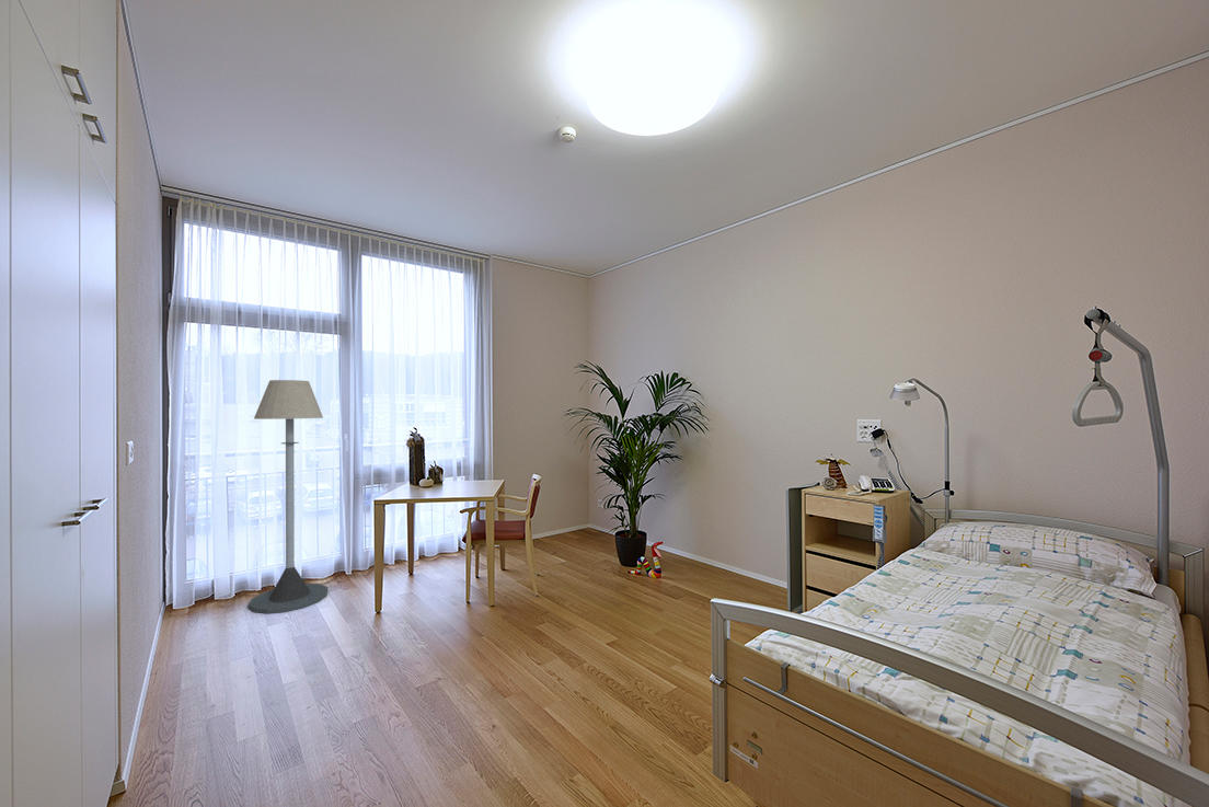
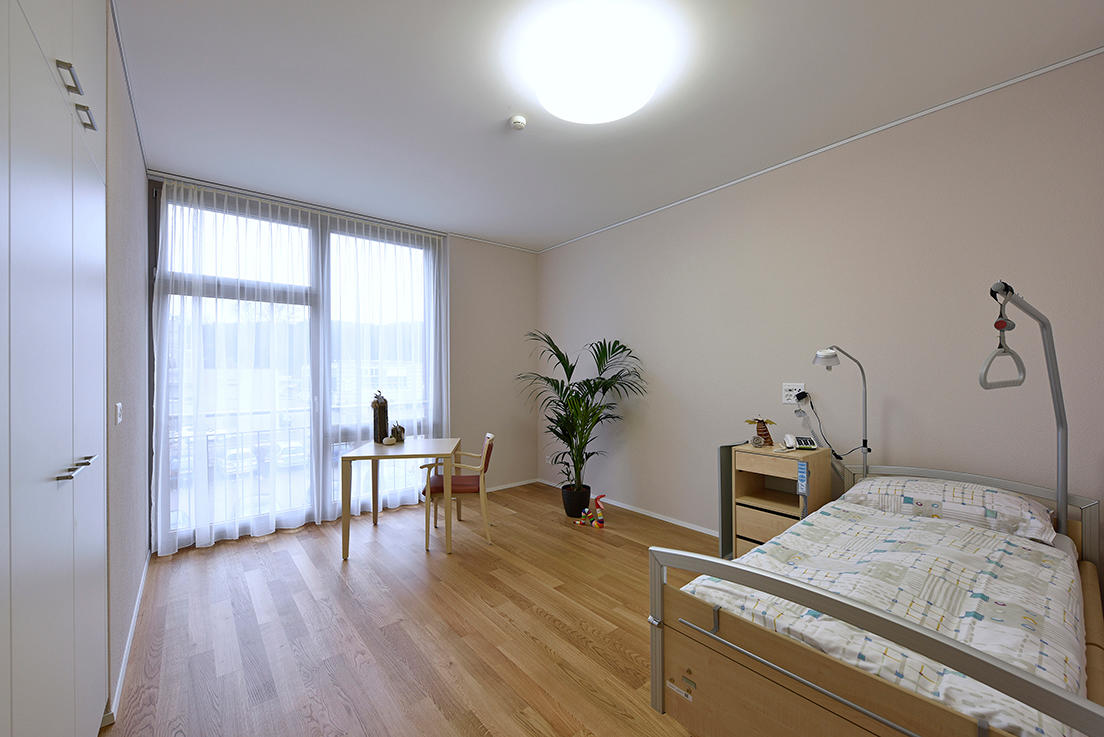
- floor lamp (289, 489)
